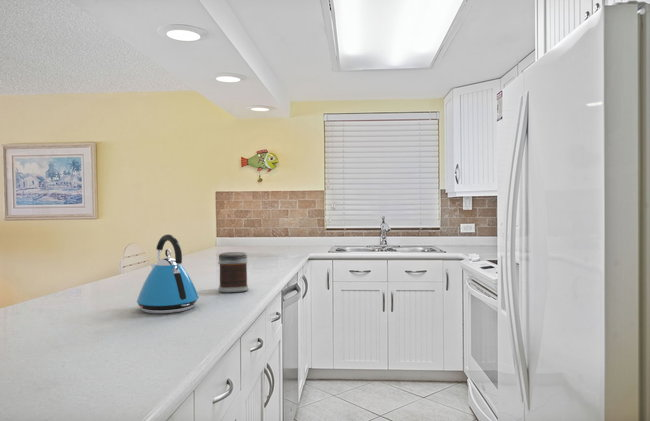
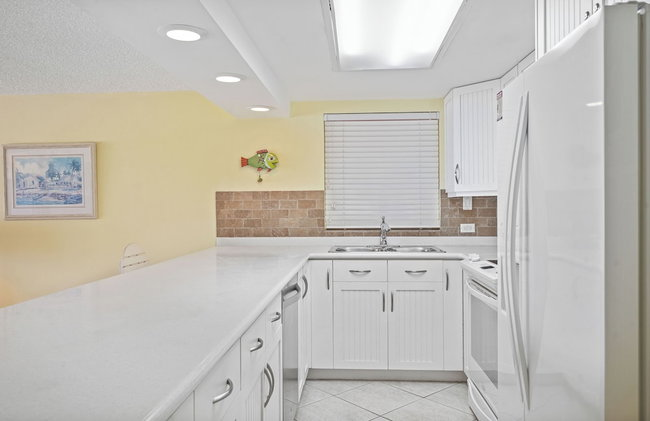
- jar (233, 271)
- kettle (169, 271)
